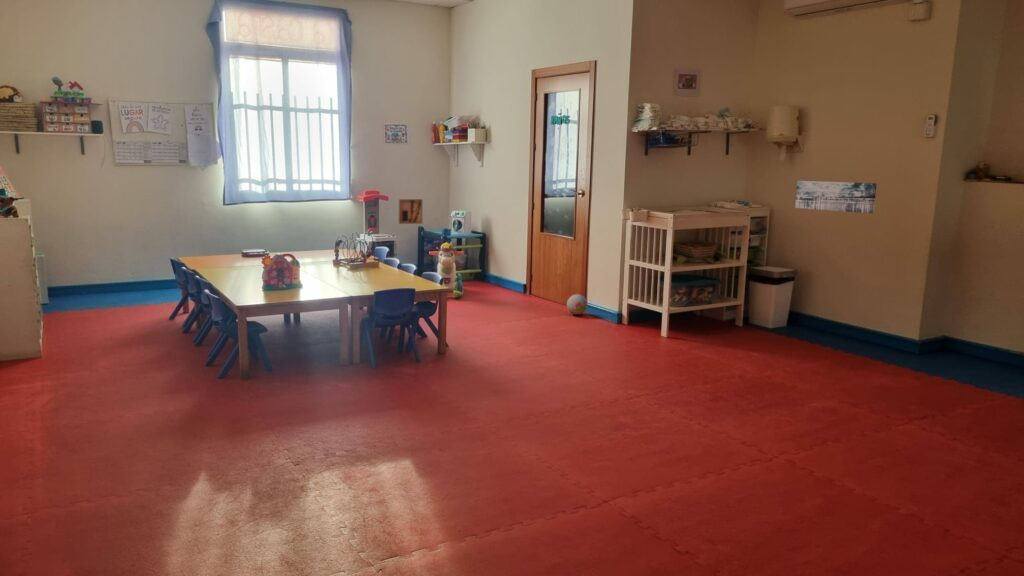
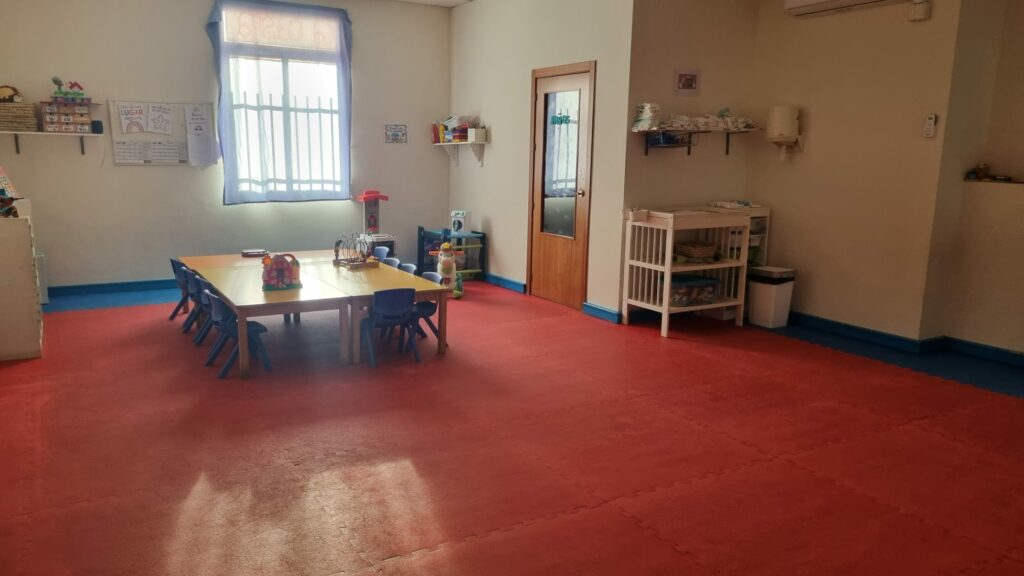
- ball (577, 304)
- wall art (833, 196)
- wall art (410, 211)
